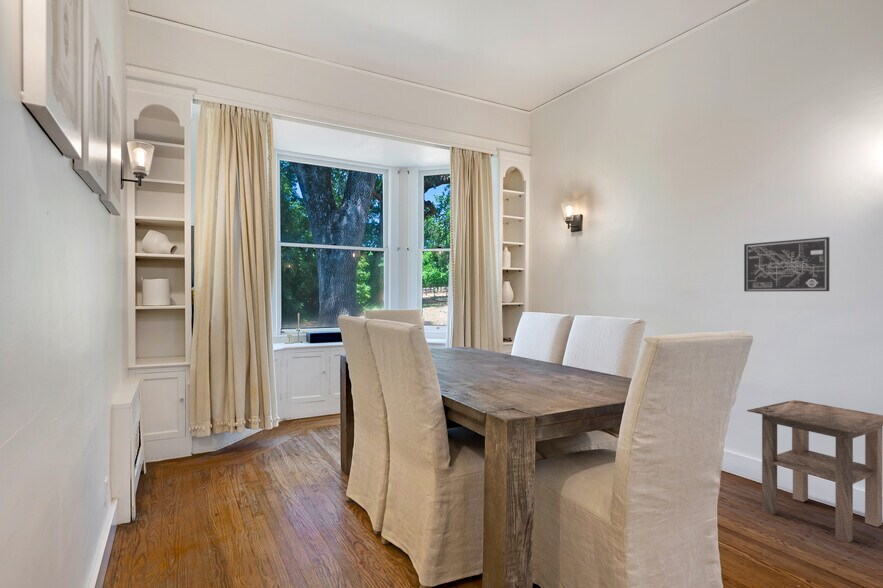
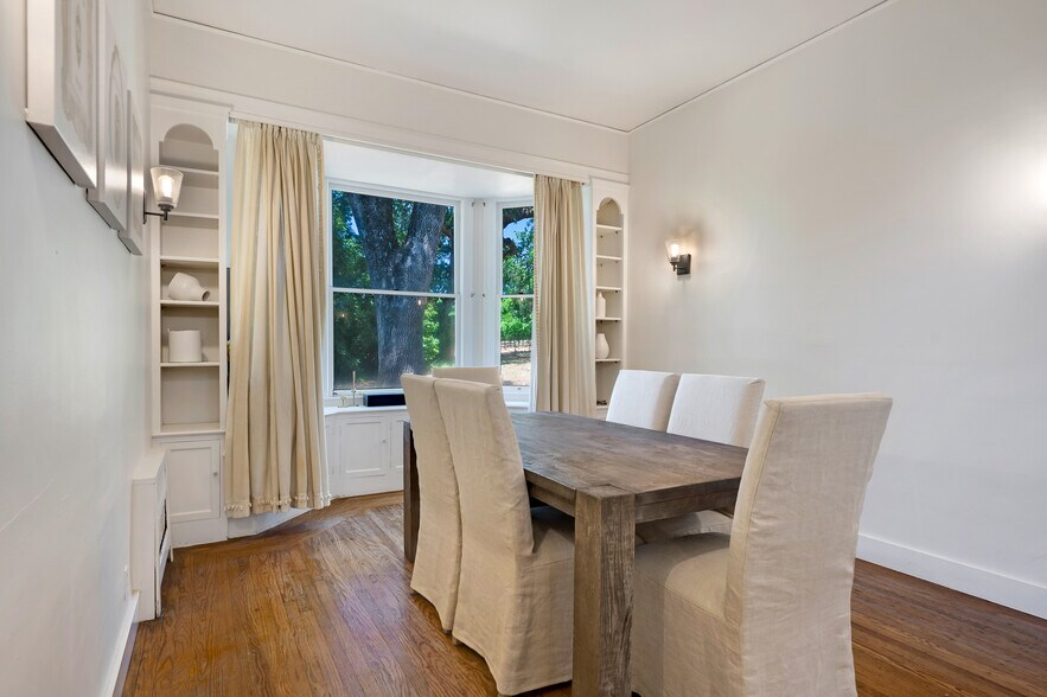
- wall art (783, 266)
- side table (820, 464)
